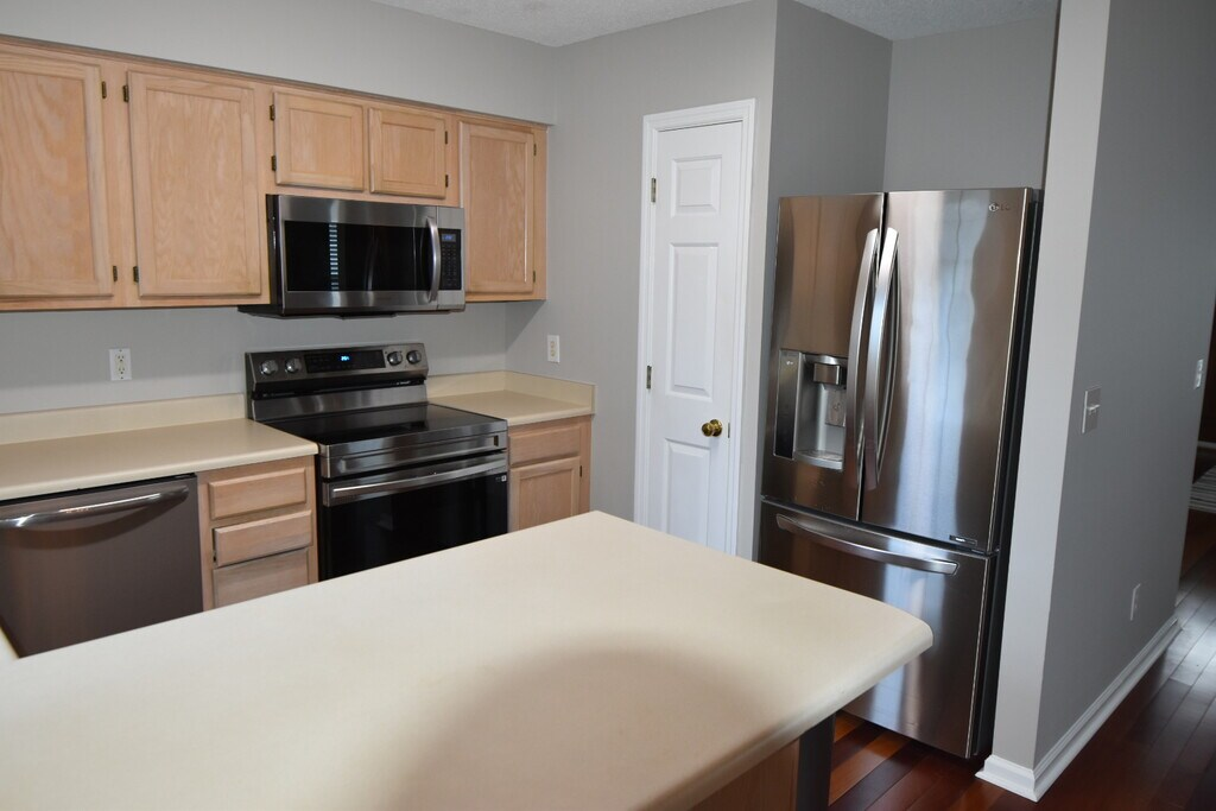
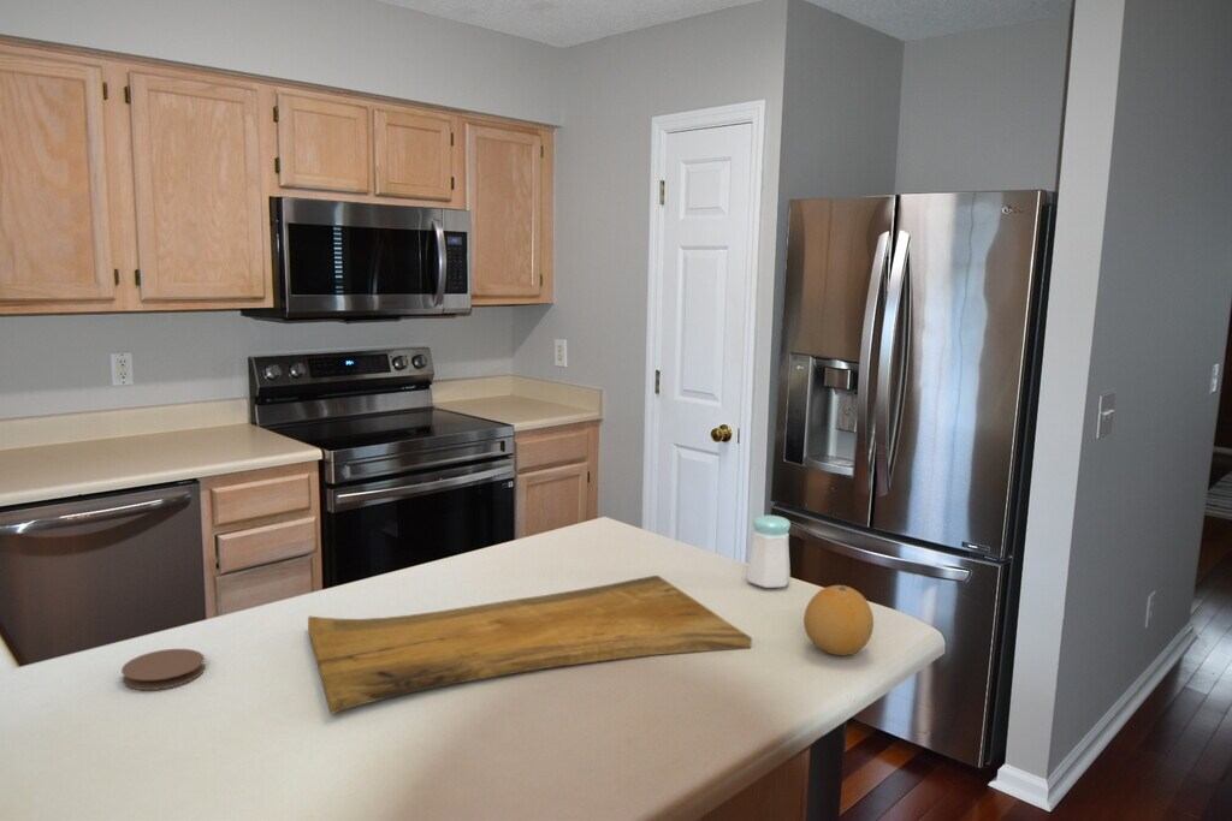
+ coaster (164, 668)
+ salt shaker (770, 551)
+ fruit (839, 619)
+ cutting board (526, 631)
